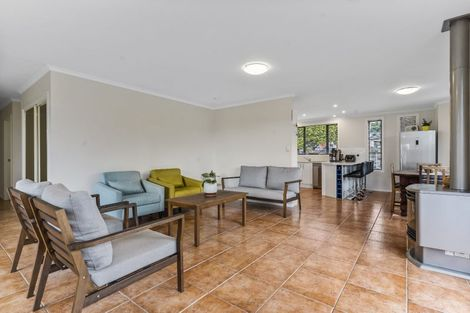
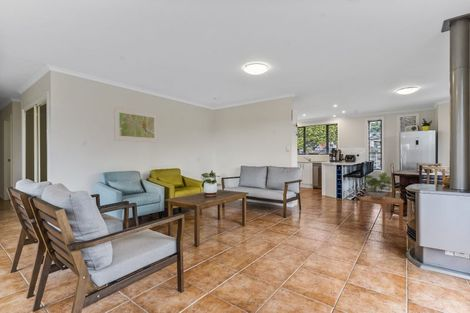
+ potted plant (377, 185)
+ side table (382, 214)
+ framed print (137, 126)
